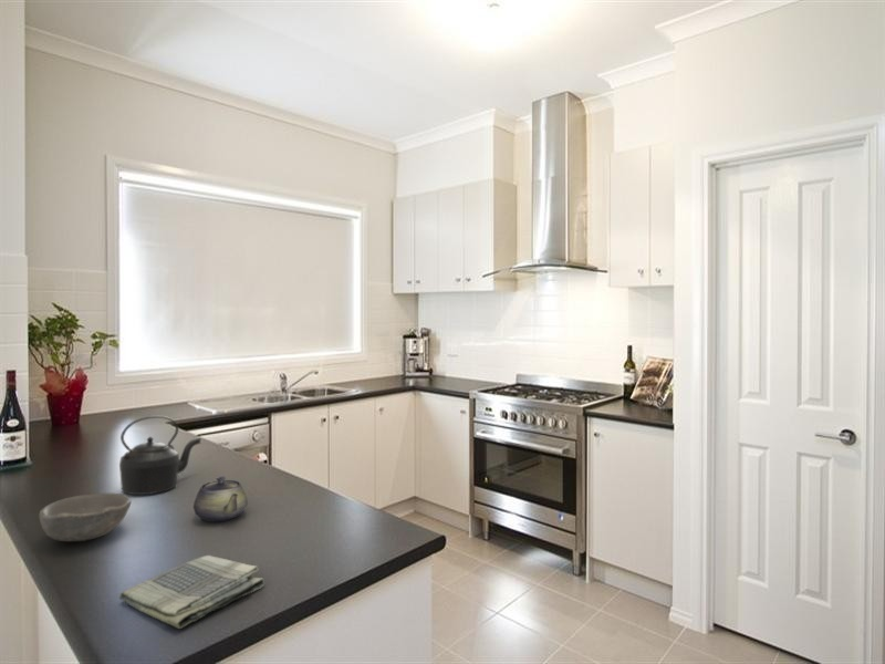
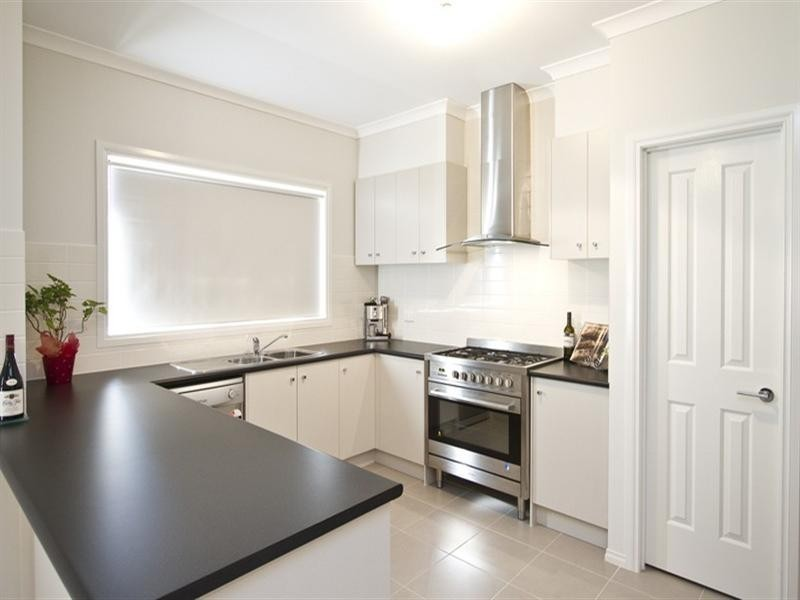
- teapot (221, 497)
- dish towel (195, 584)
- bowl (86, 519)
- kettle (163, 449)
